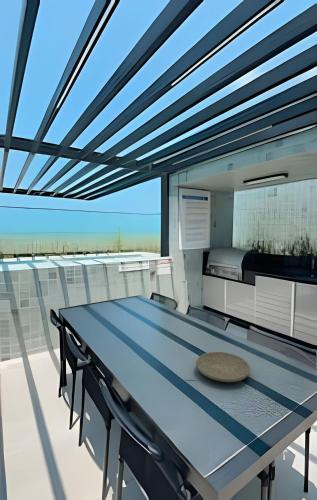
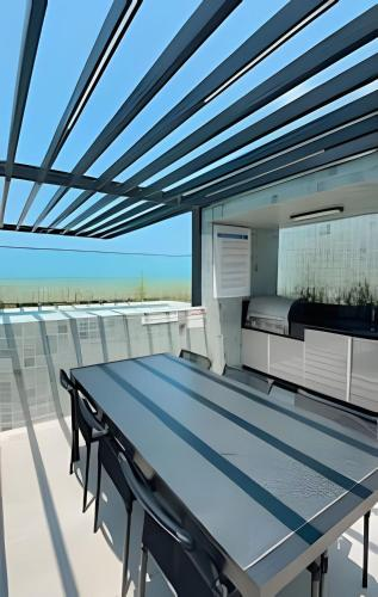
- plate (222, 368)
